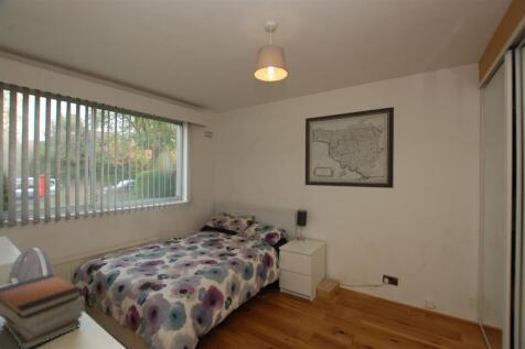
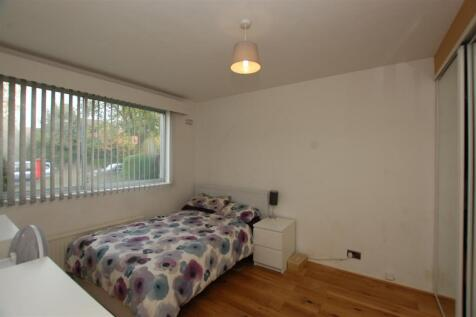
- book stack (40, 307)
- wall art (345, 150)
